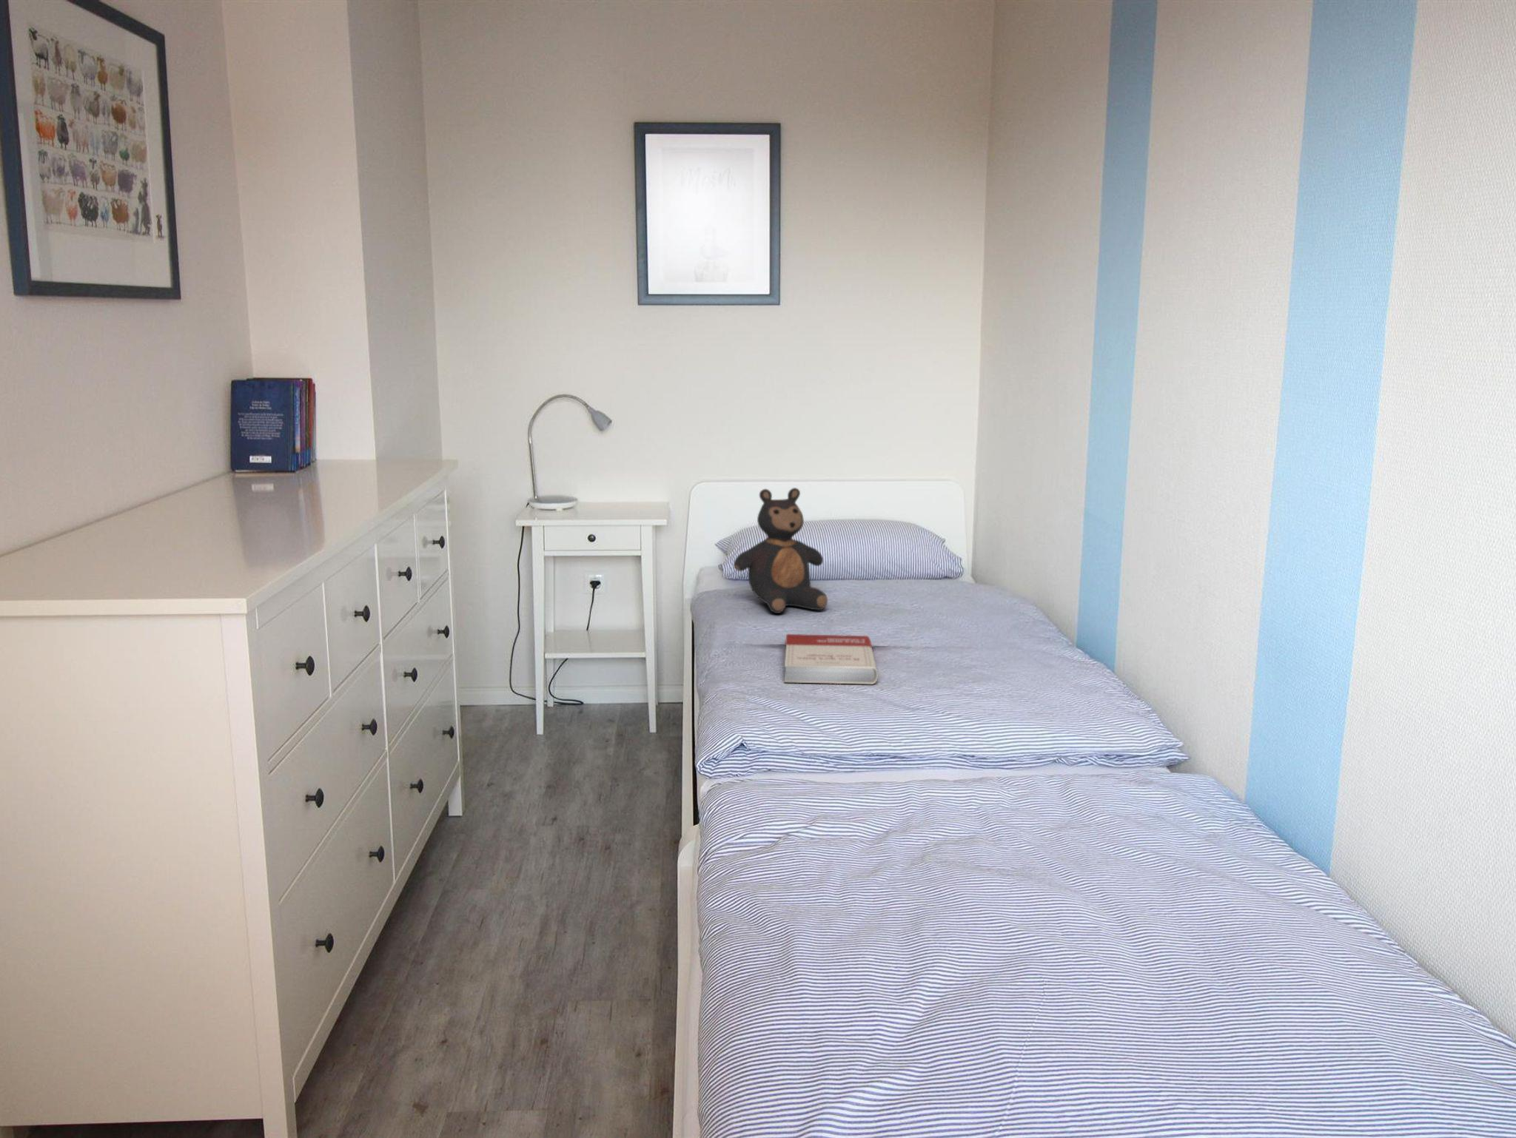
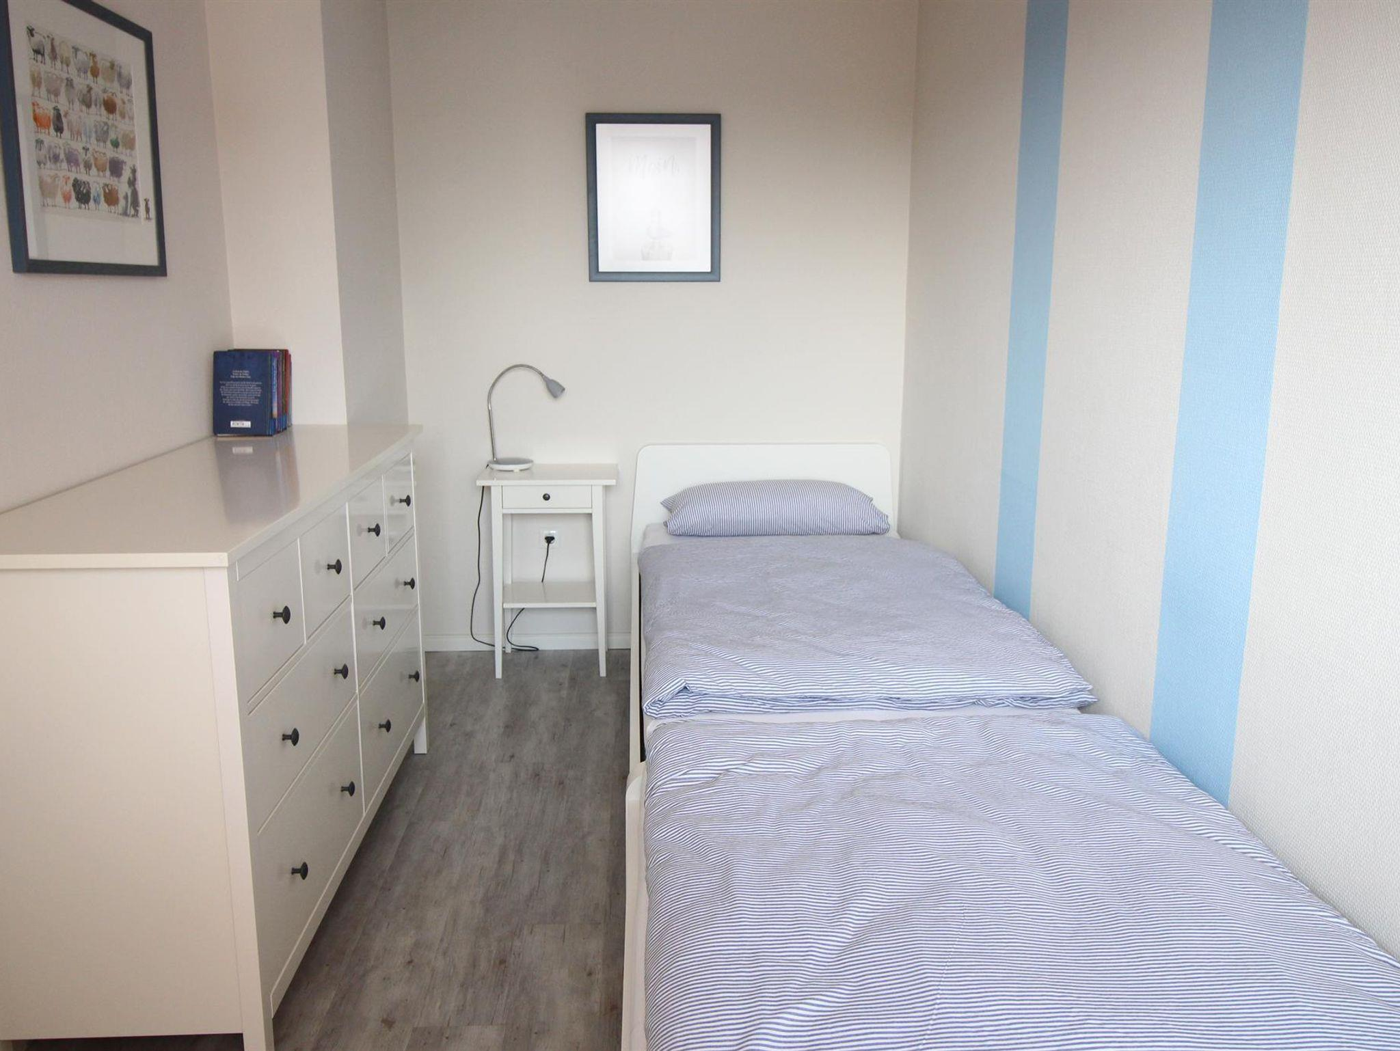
- book (829, 657)
- teddy bear (787, 549)
